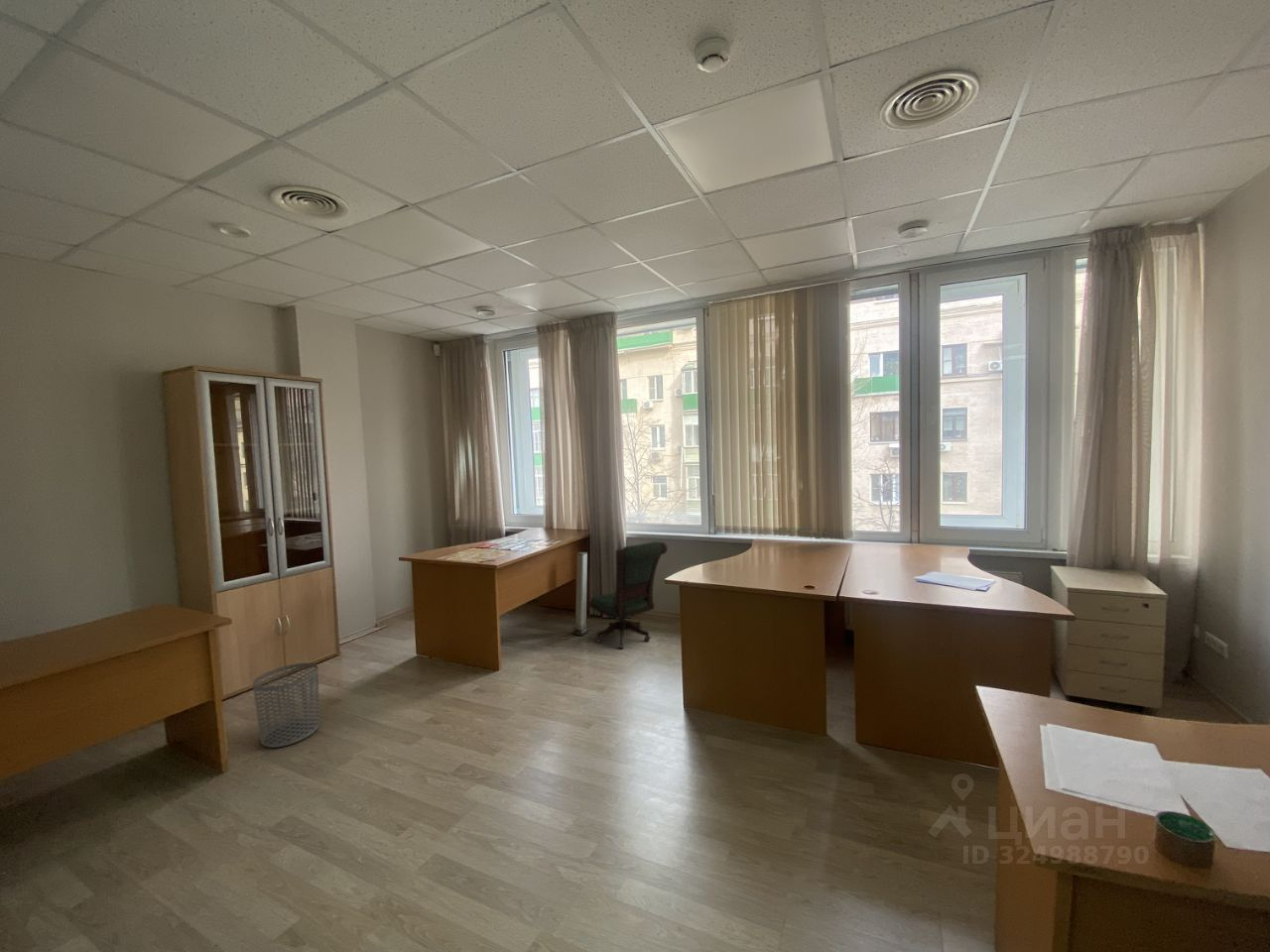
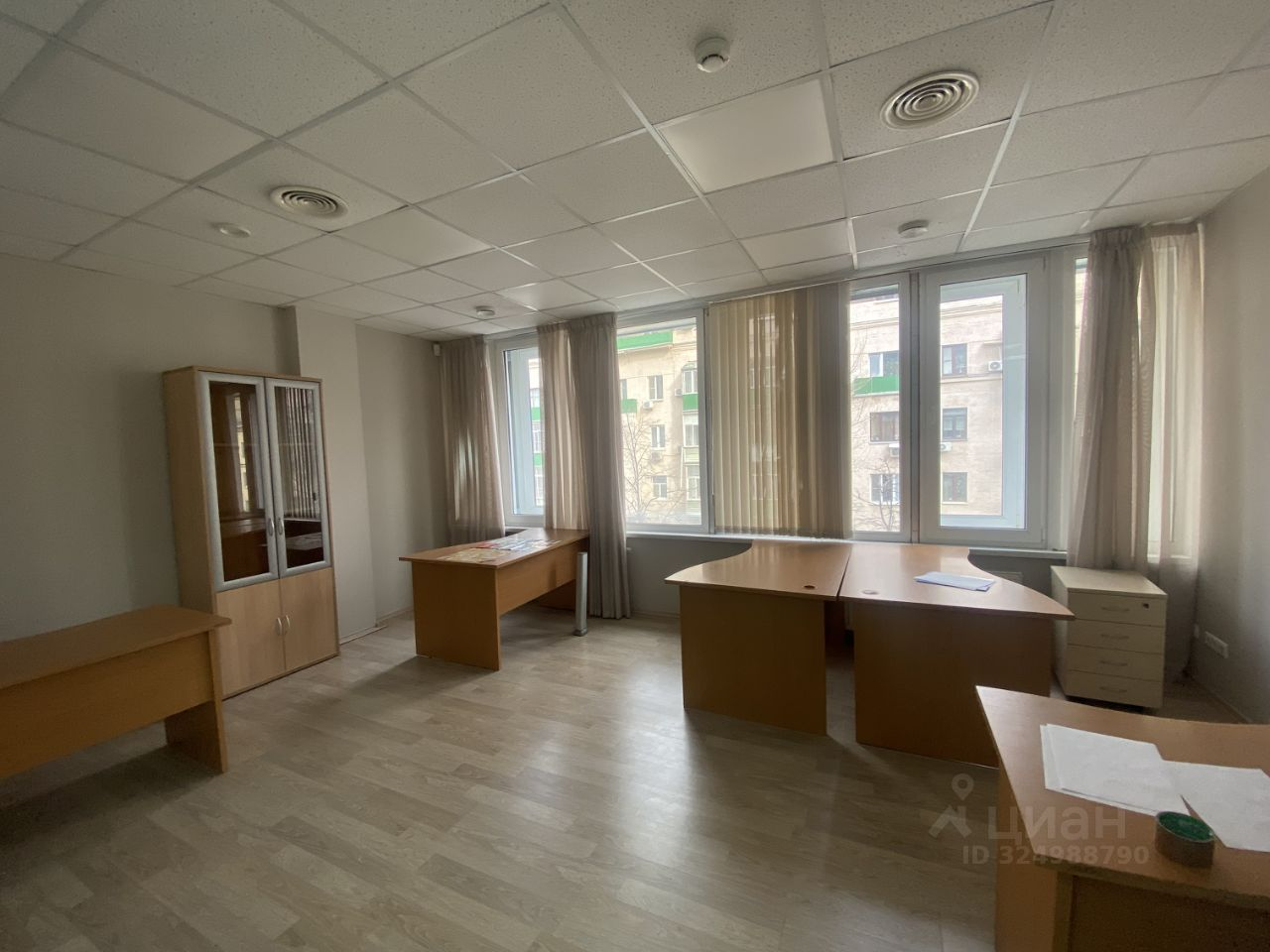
- office chair (626, 590)
- waste bin (288, 704)
